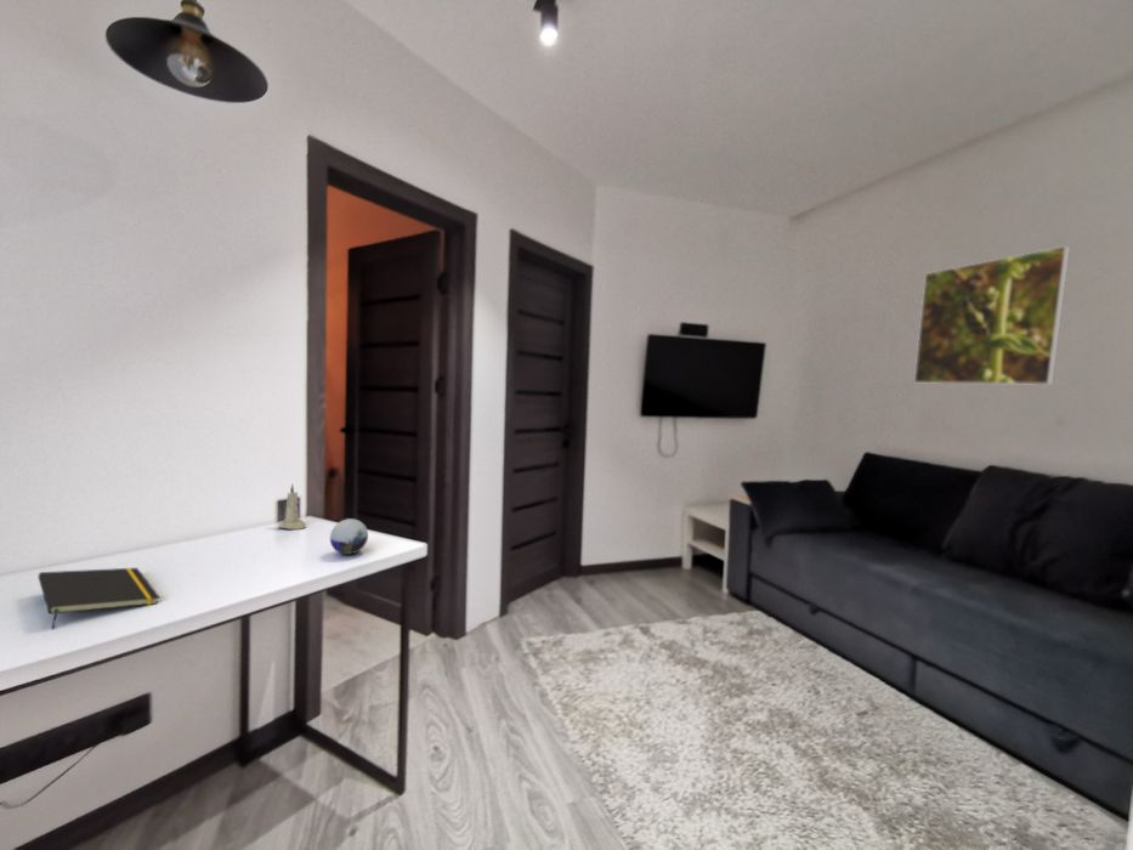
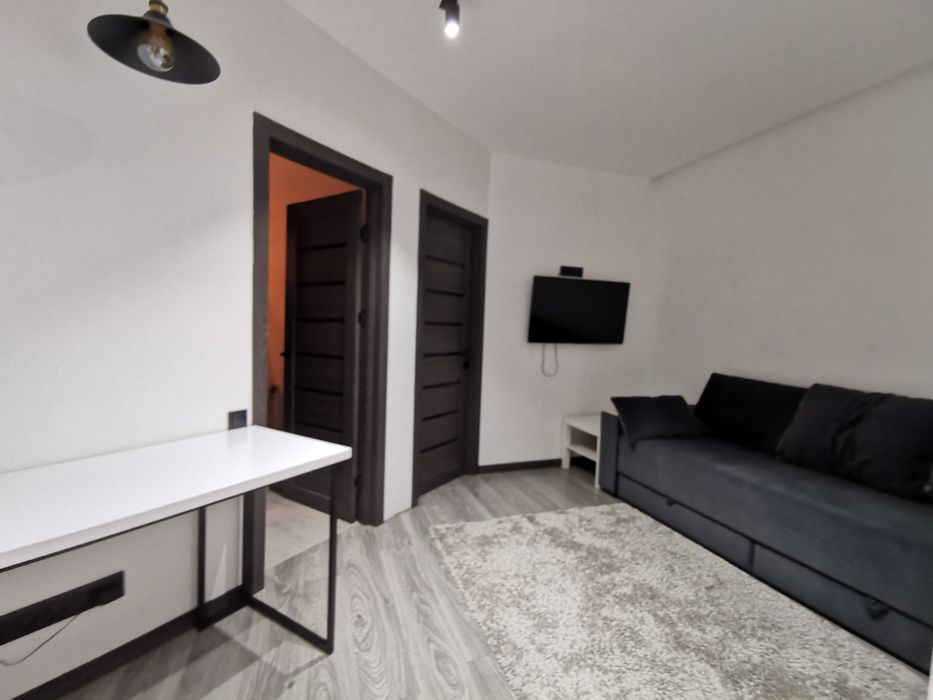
- decorative orb (349, 536)
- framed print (981, 323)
- candle (293, 505)
- notepad (98, 588)
